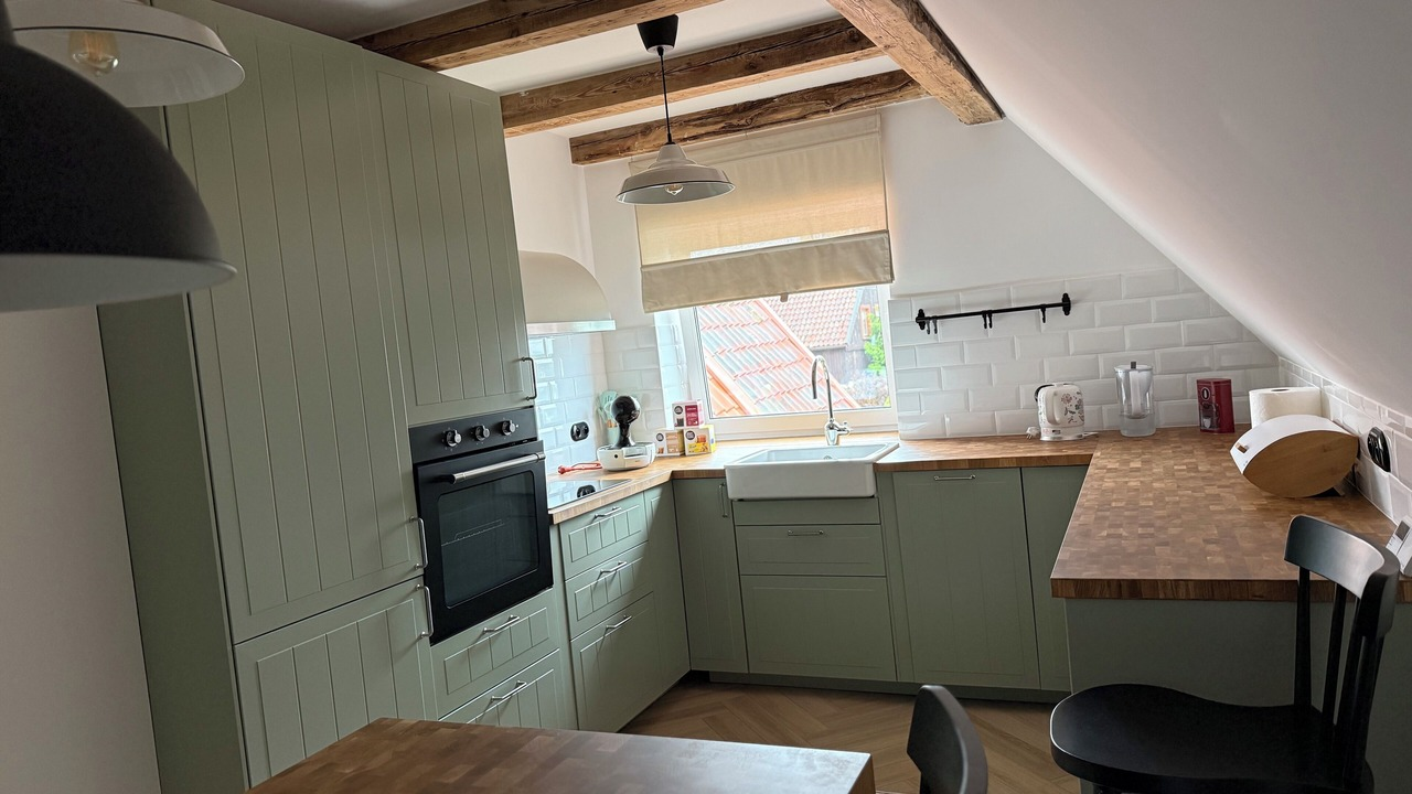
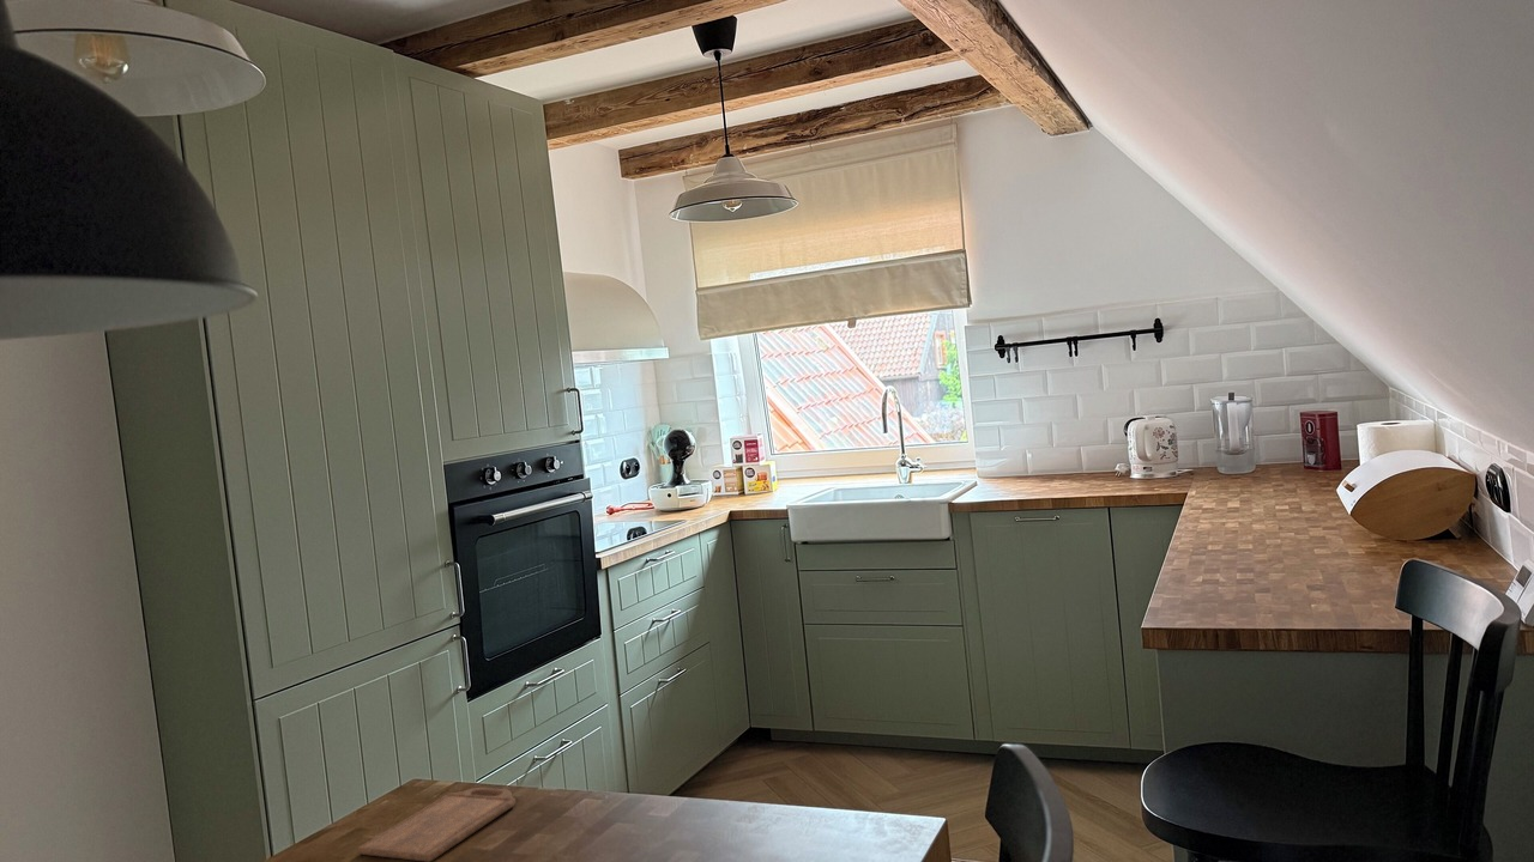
+ cutting board (447, 820)
